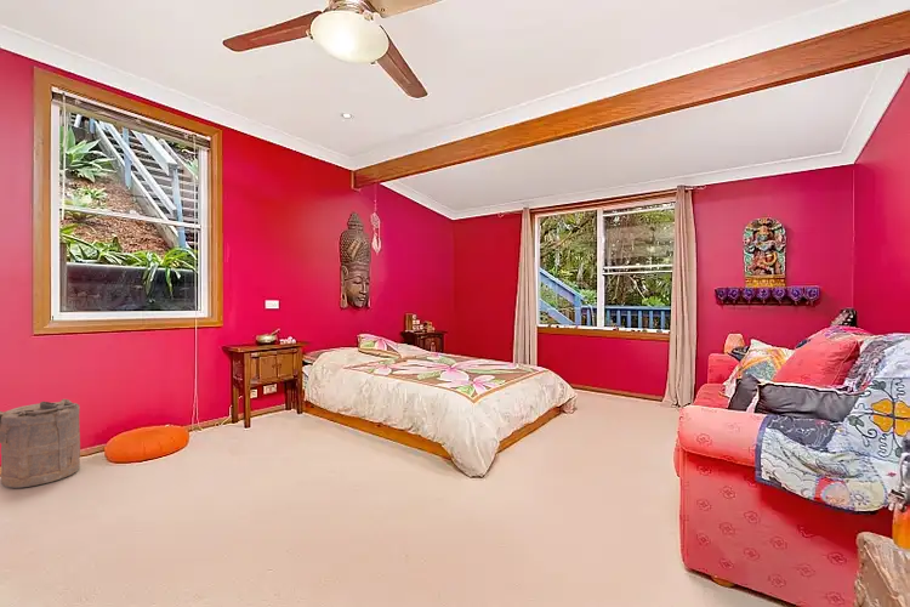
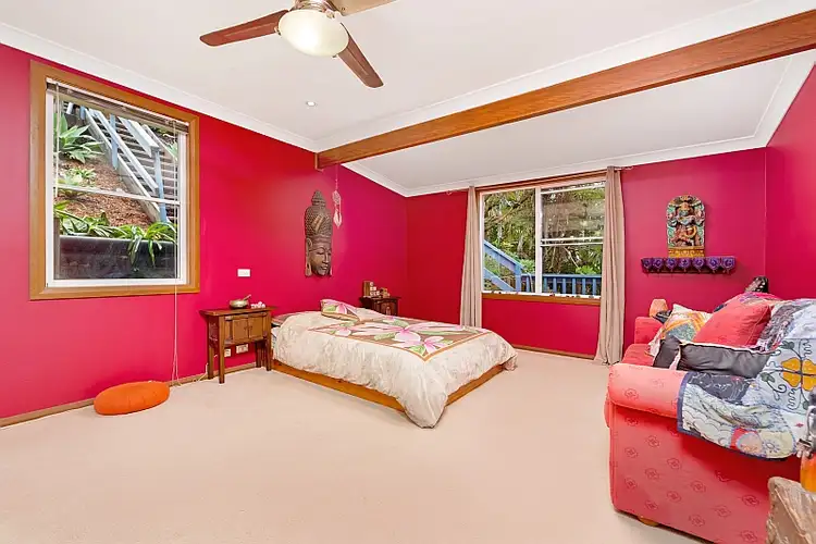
- laundry hamper (38, 438)
